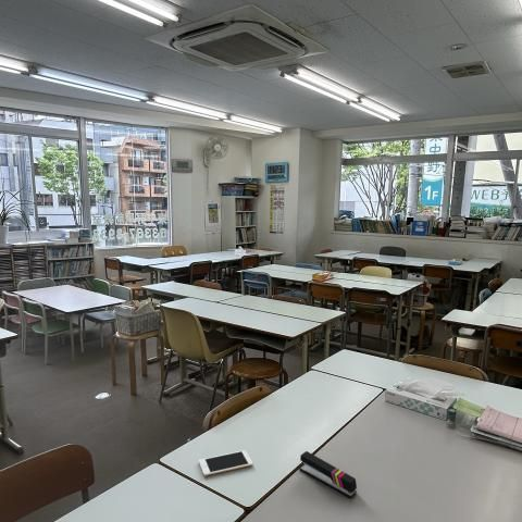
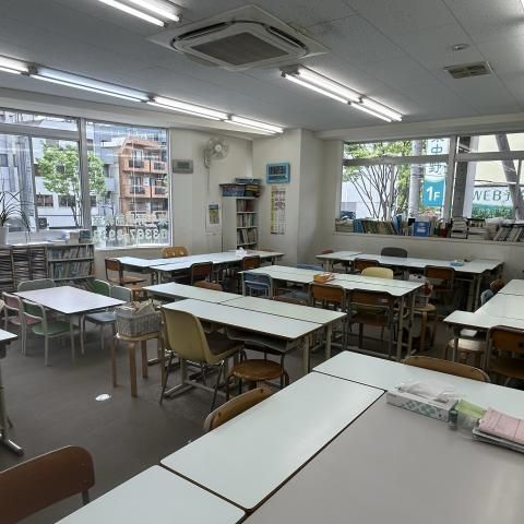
- stapler (326, 472)
- cell phone (225, 462)
